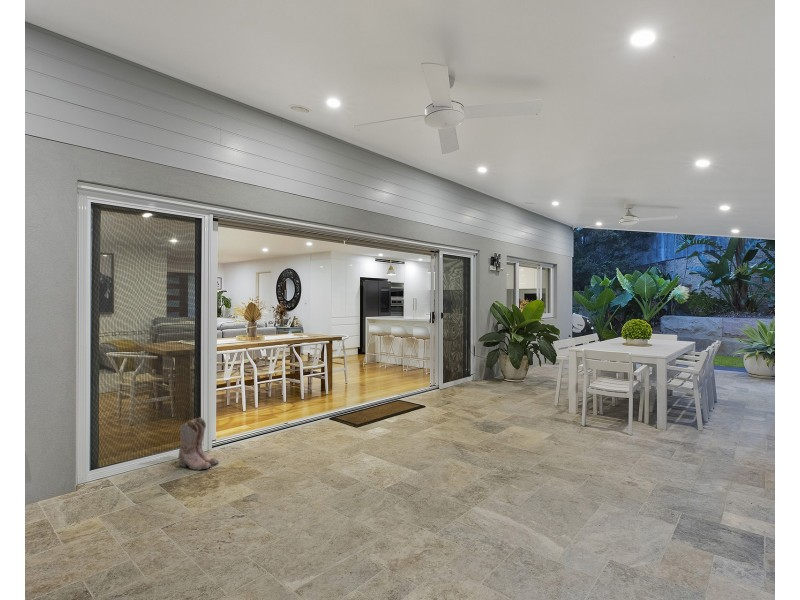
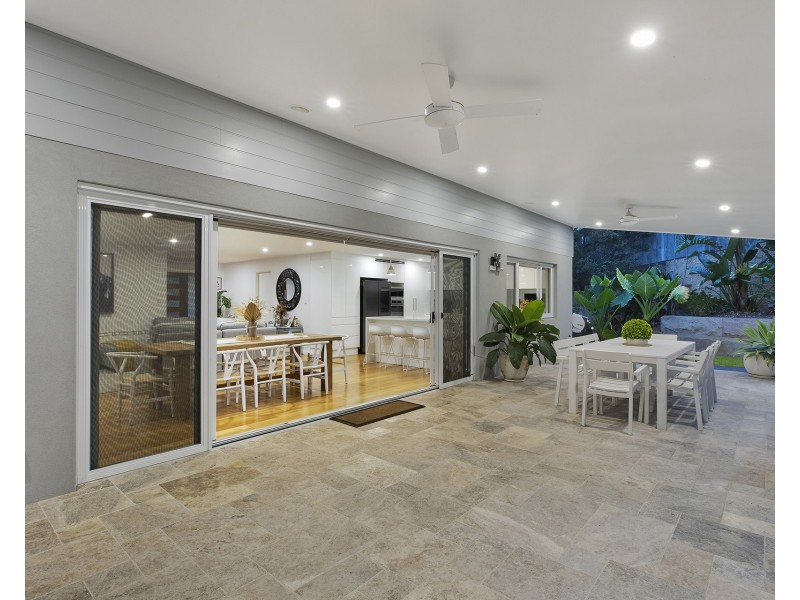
- boots (199, 441)
